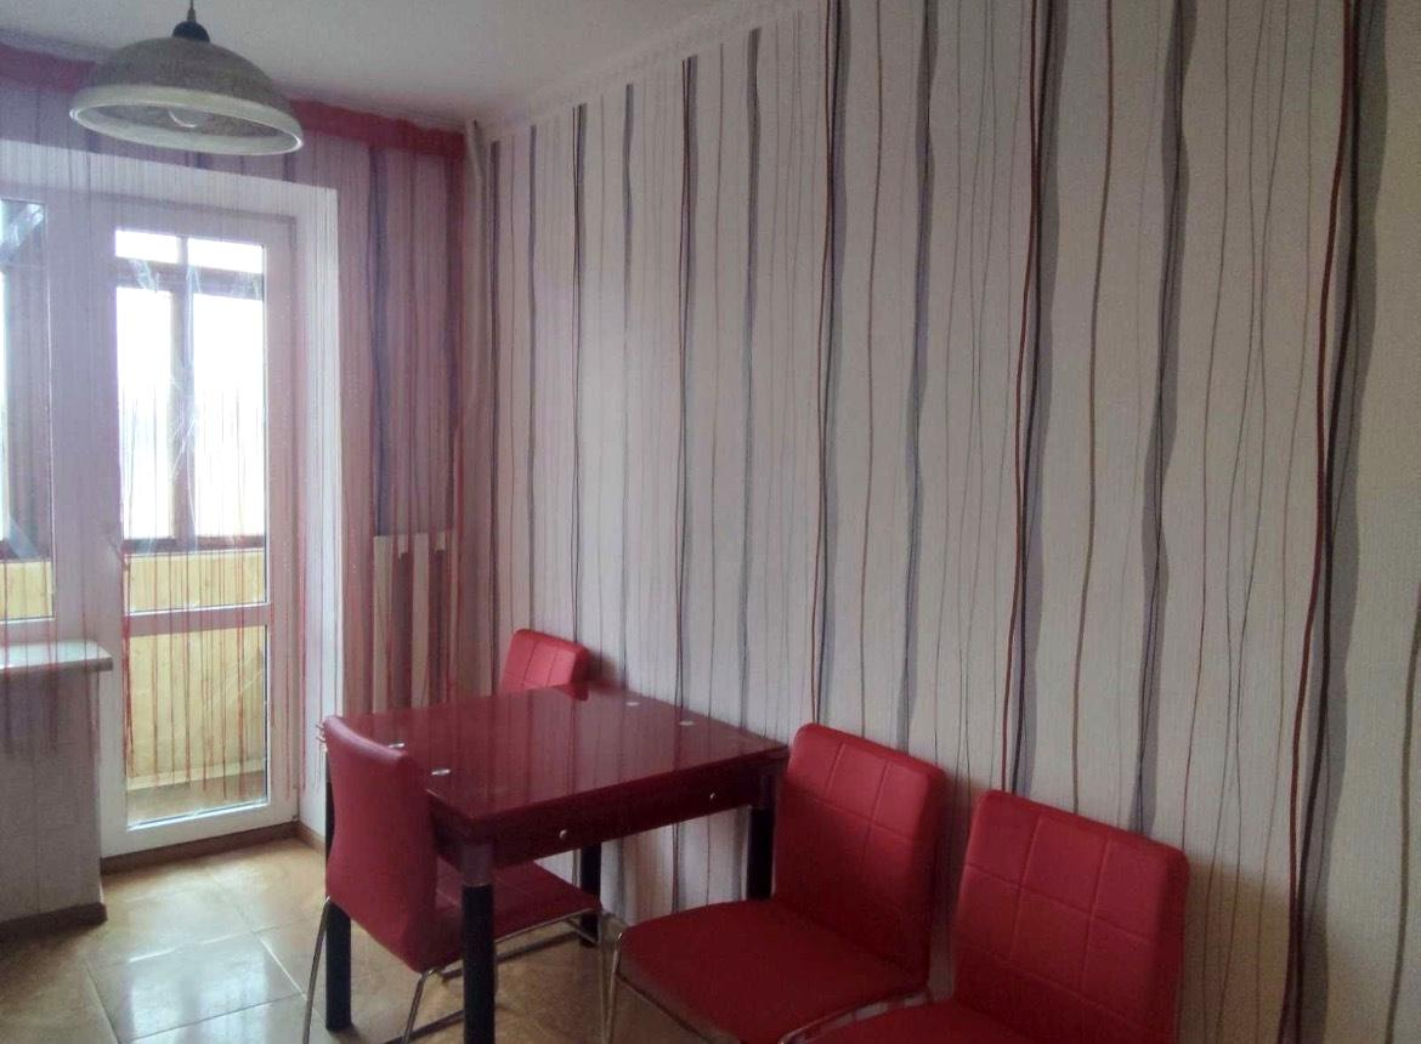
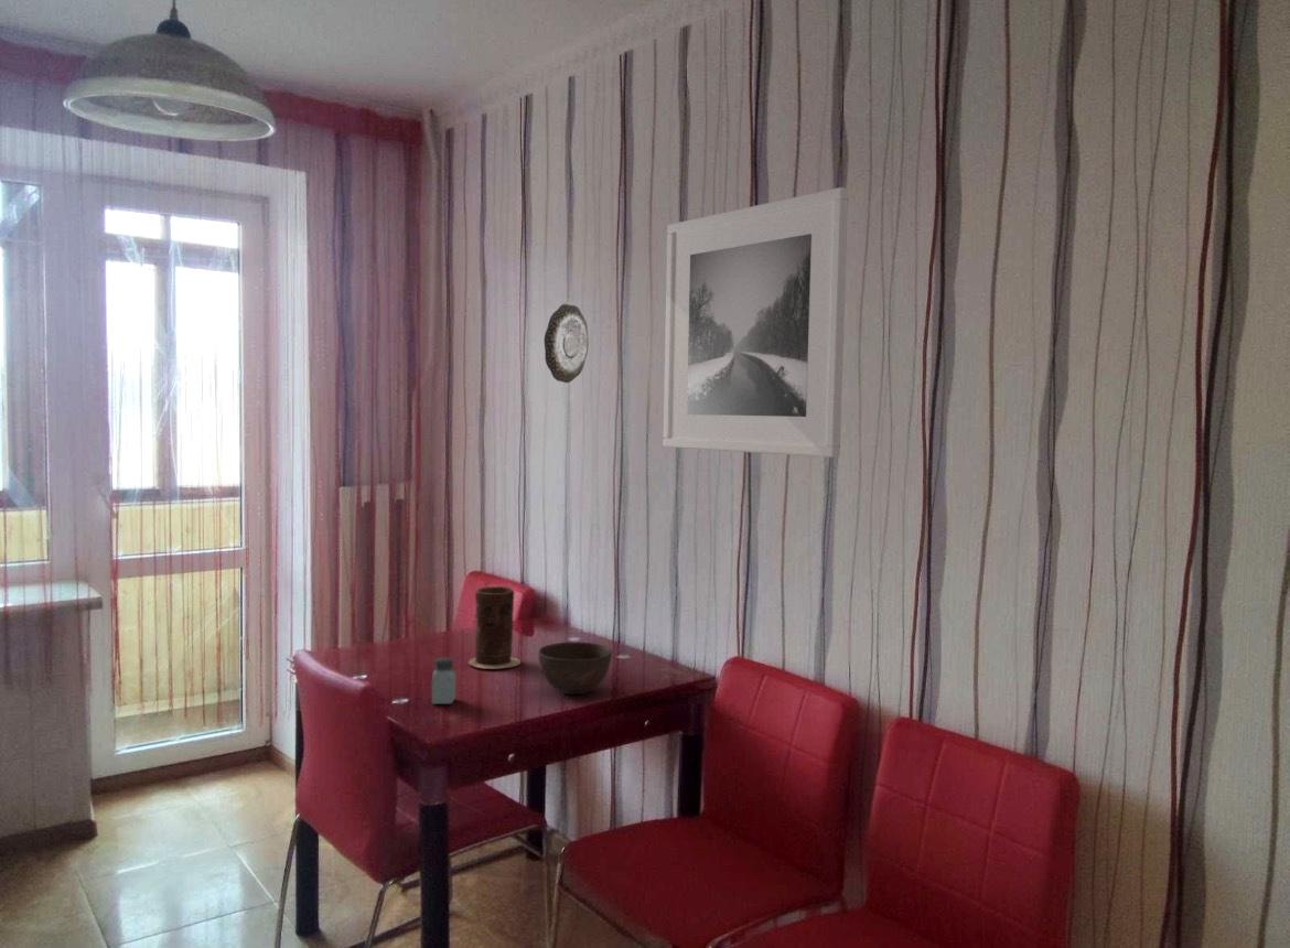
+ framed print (745, 331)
+ bowl (574, 670)
+ decorative plate (568, 343)
+ saltshaker (443, 680)
+ vase (494, 626)
